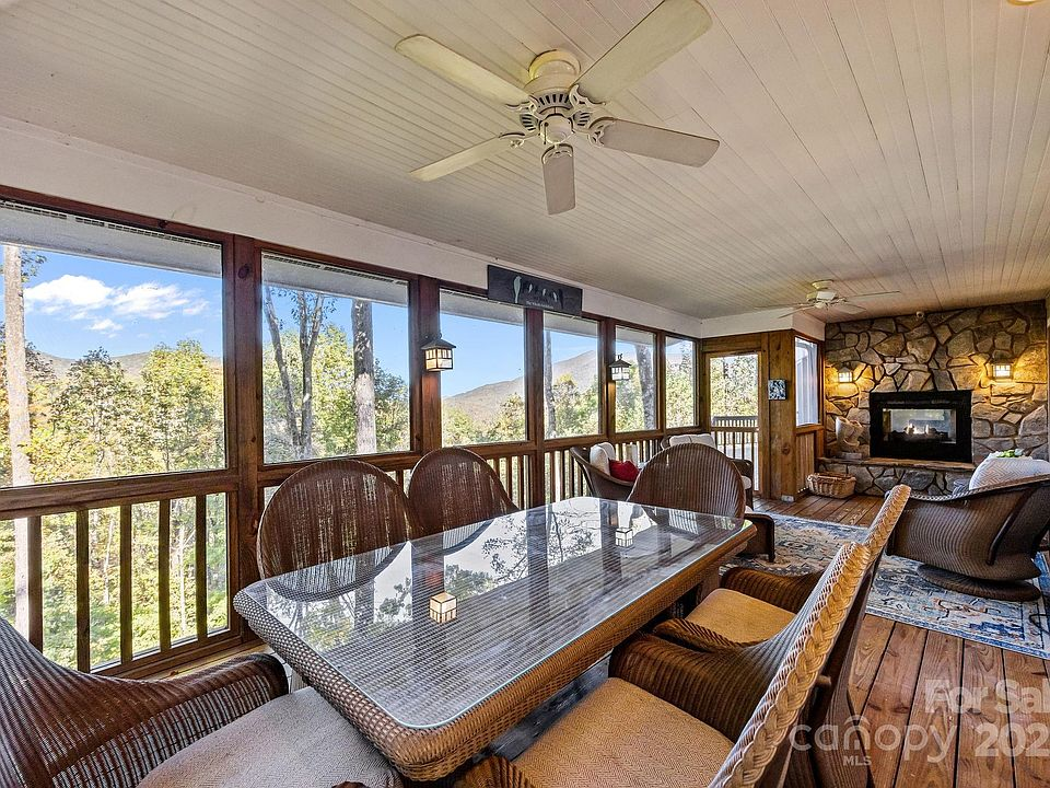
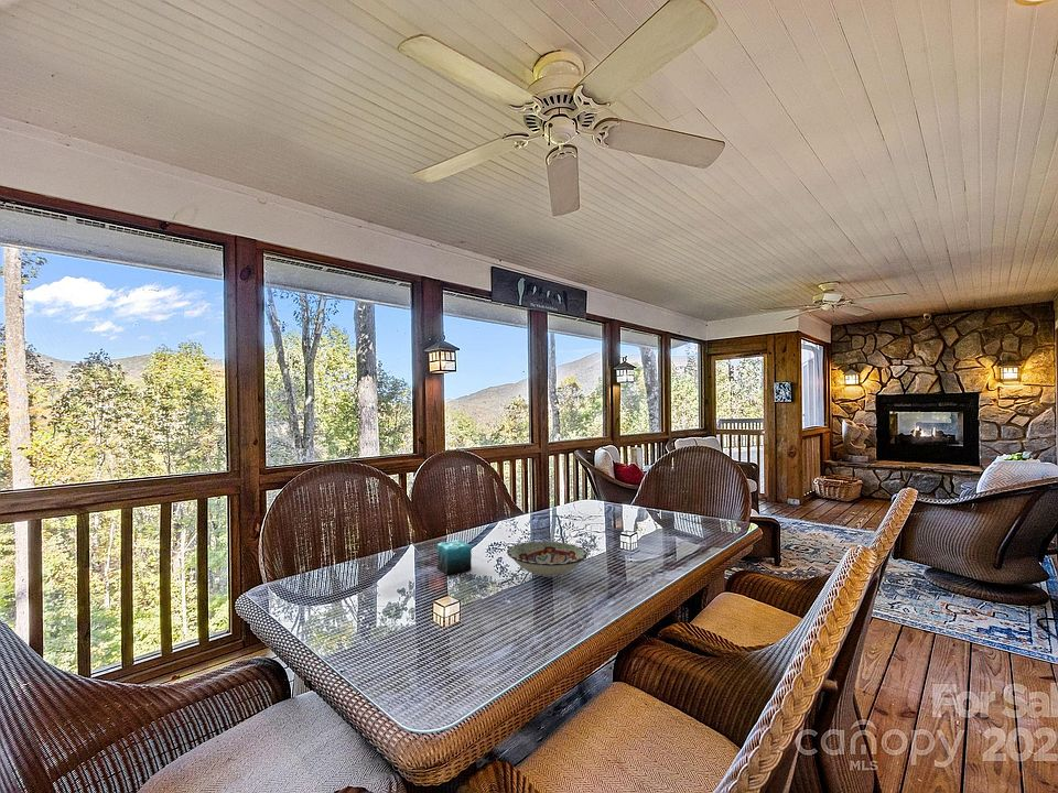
+ candle (454, 551)
+ bowl (547, 563)
